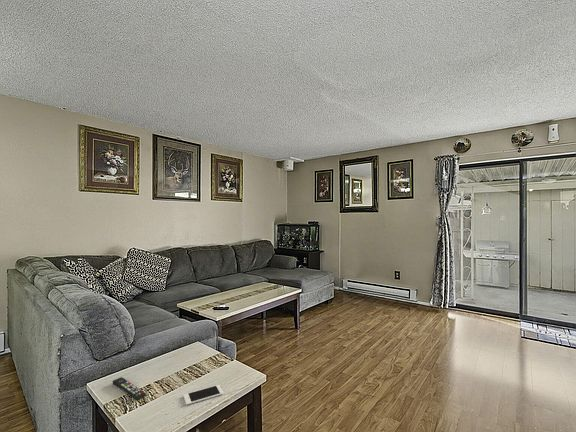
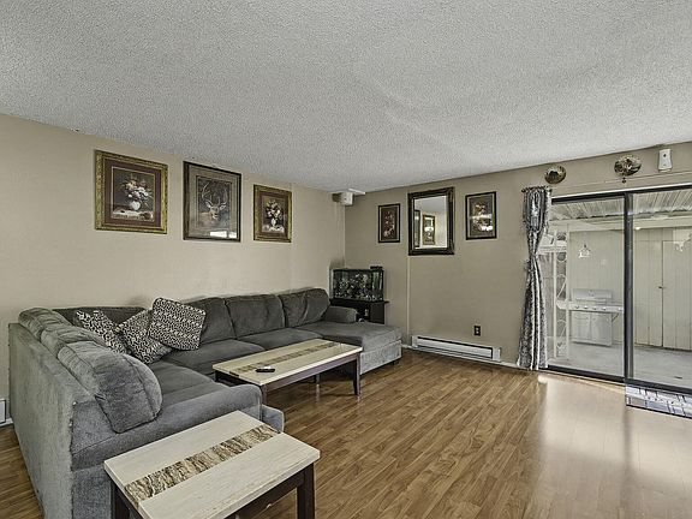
- remote control (128, 388)
- cell phone (203, 394)
